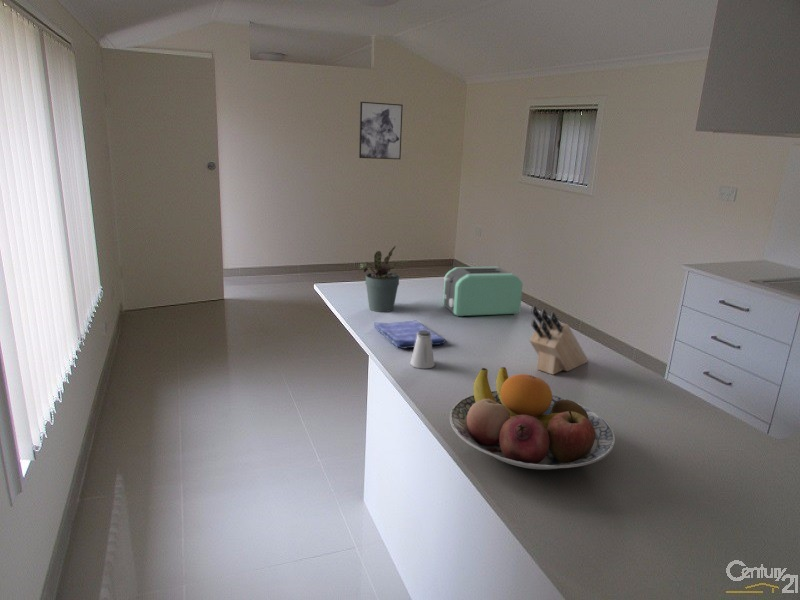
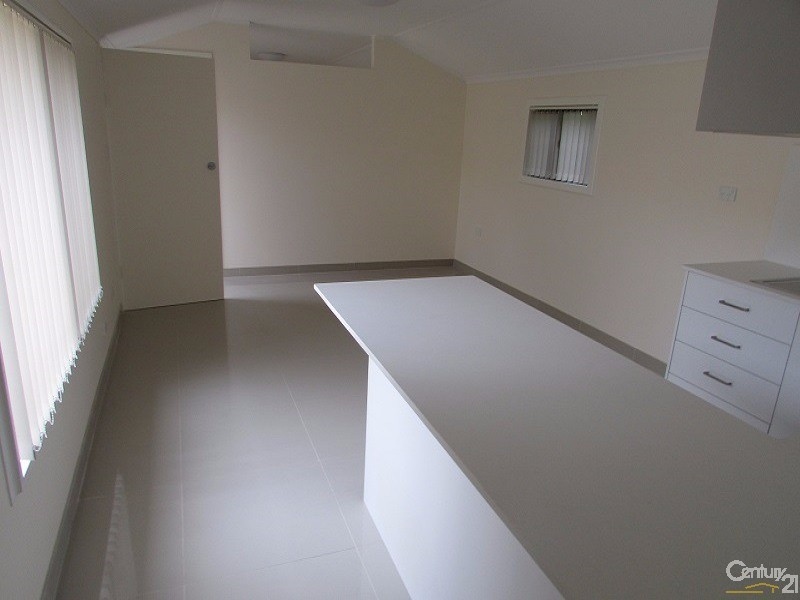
- fruit bowl (530, 417)
- dish towel (408, 331)
- saltshaker (423, 348)
- knife block (558, 335)
- potted plant (384, 278)
- toaster (482, 291)
- wall art (380, 131)
